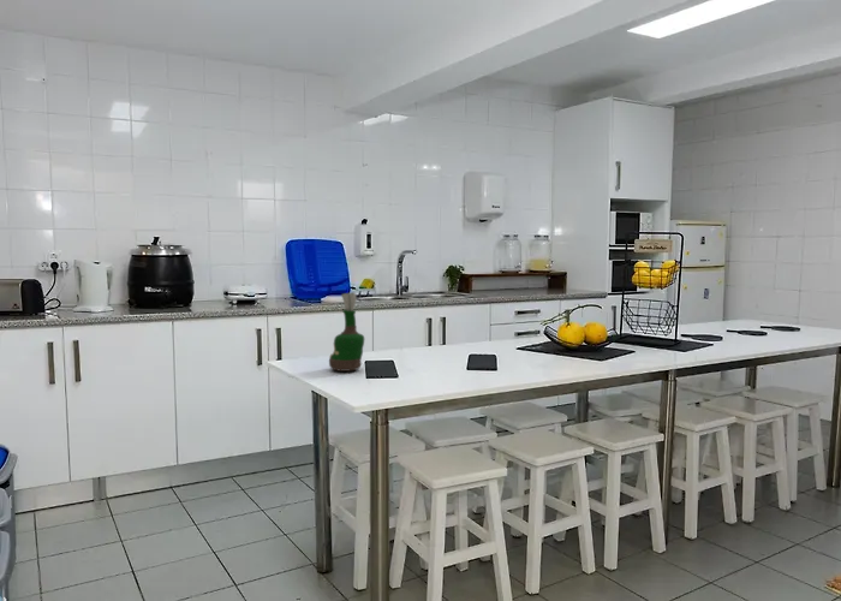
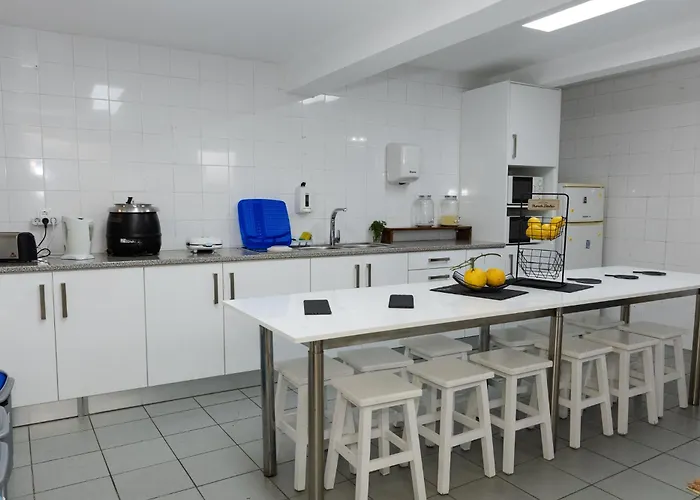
- grog bottle (346, 331)
